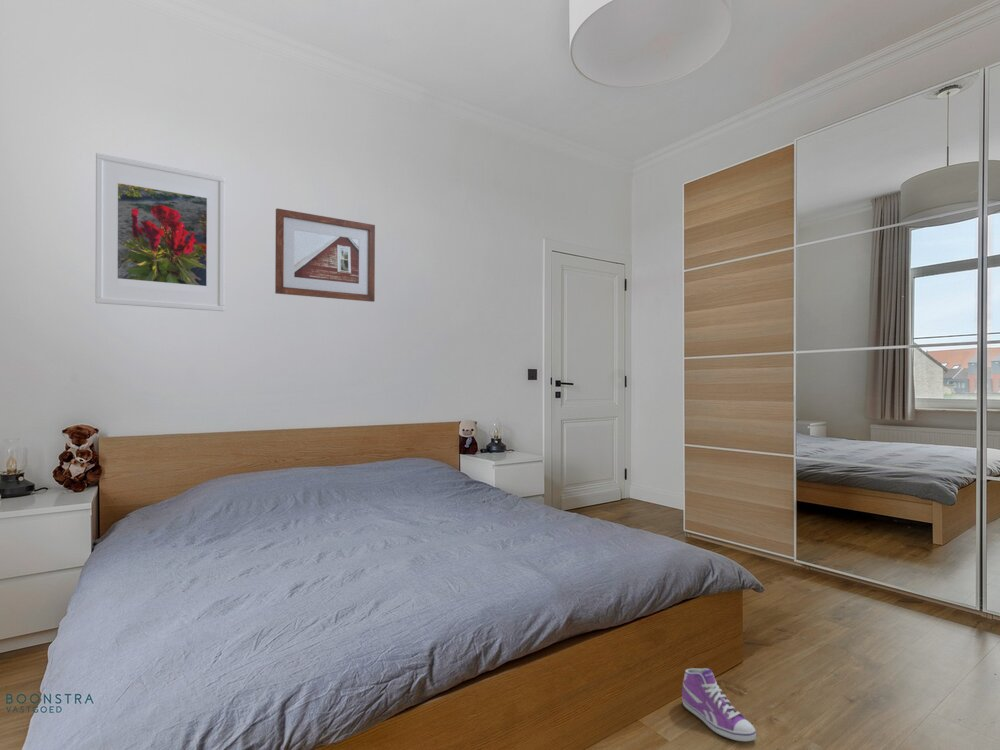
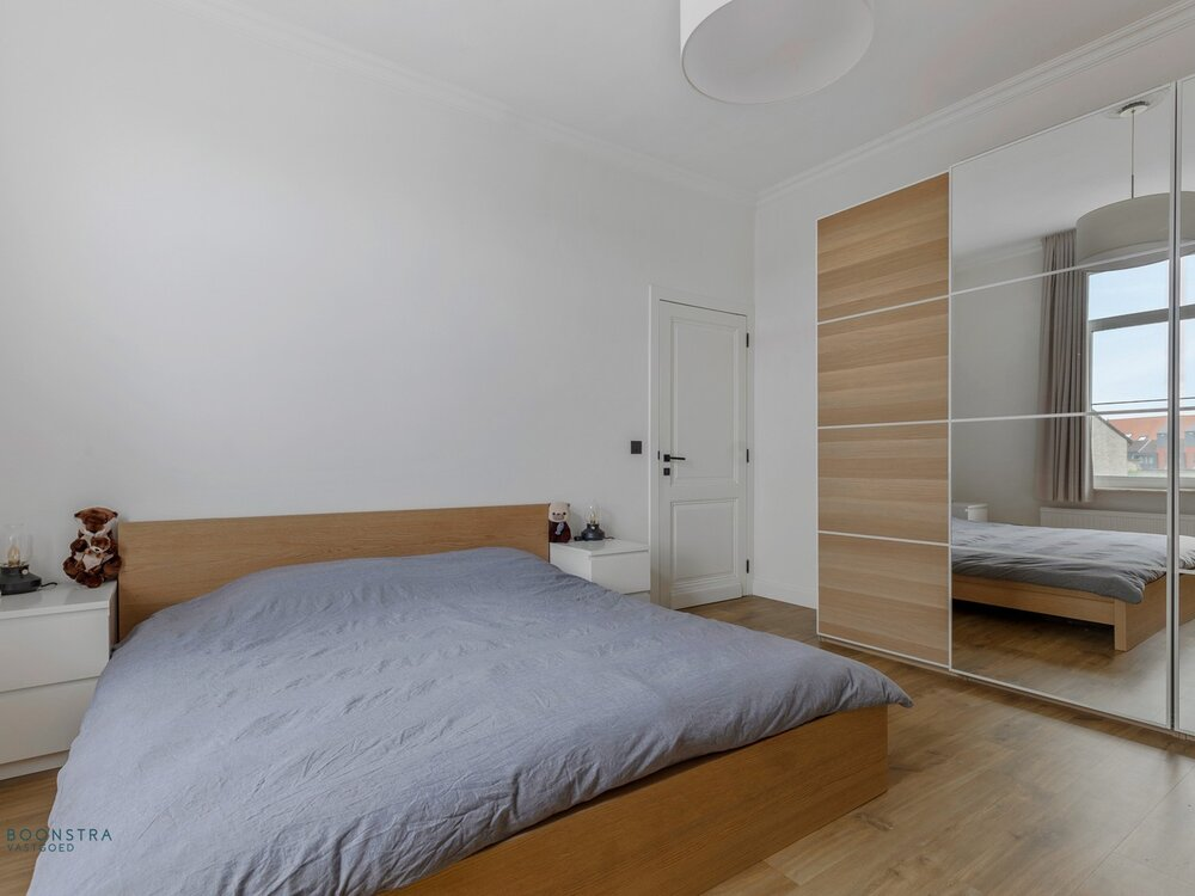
- sneaker (715, 699)
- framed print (163, 236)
- picture frame (327, 257)
